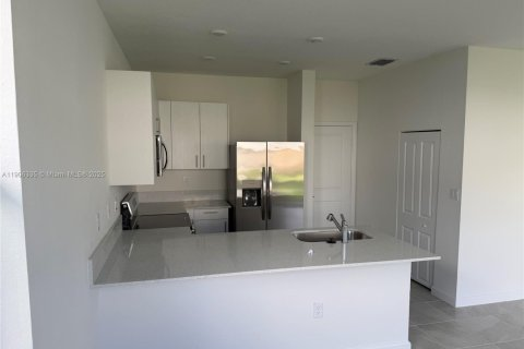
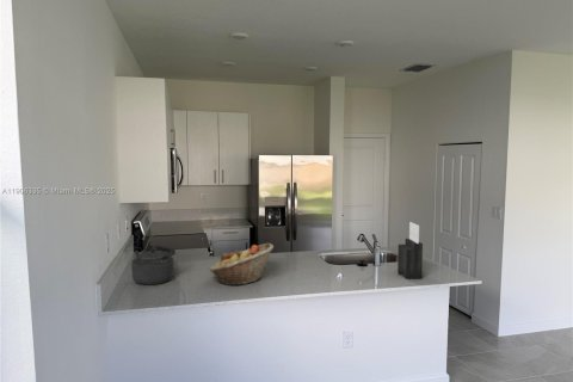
+ knife block (407, 249)
+ fruit basket (242, 261)
+ kettle (153, 264)
